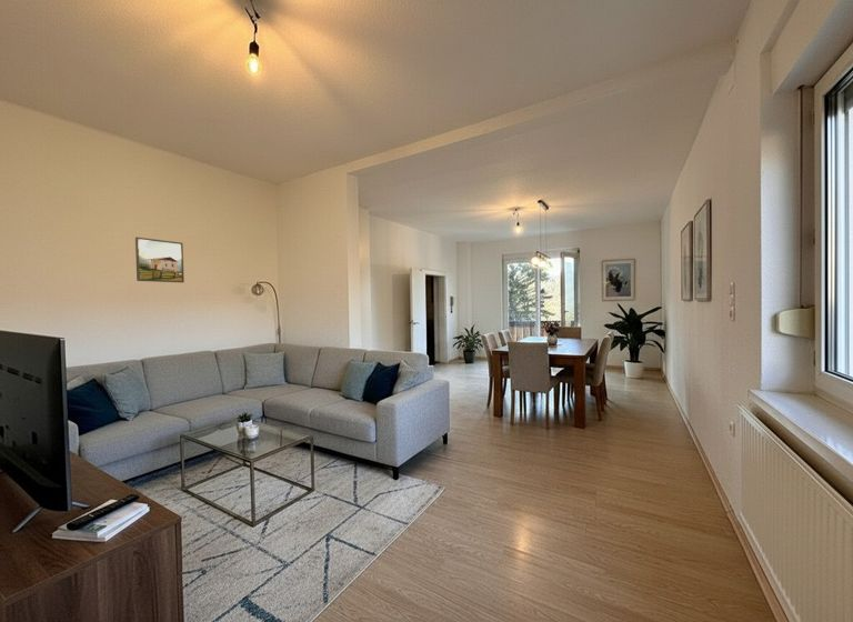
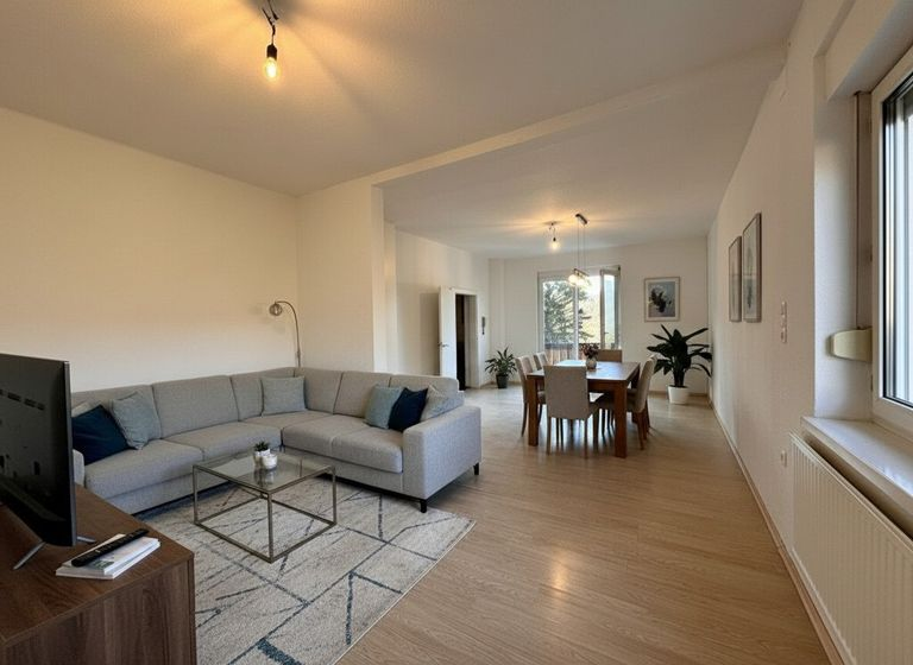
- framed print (160, 260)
